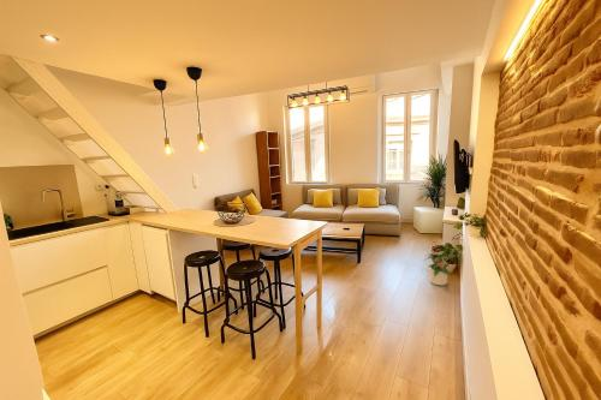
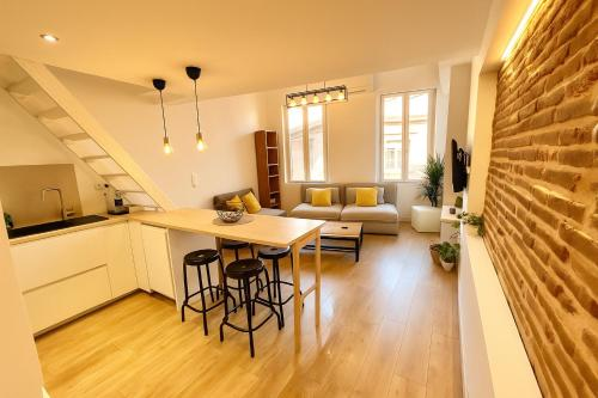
- potted plant (436, 267)
